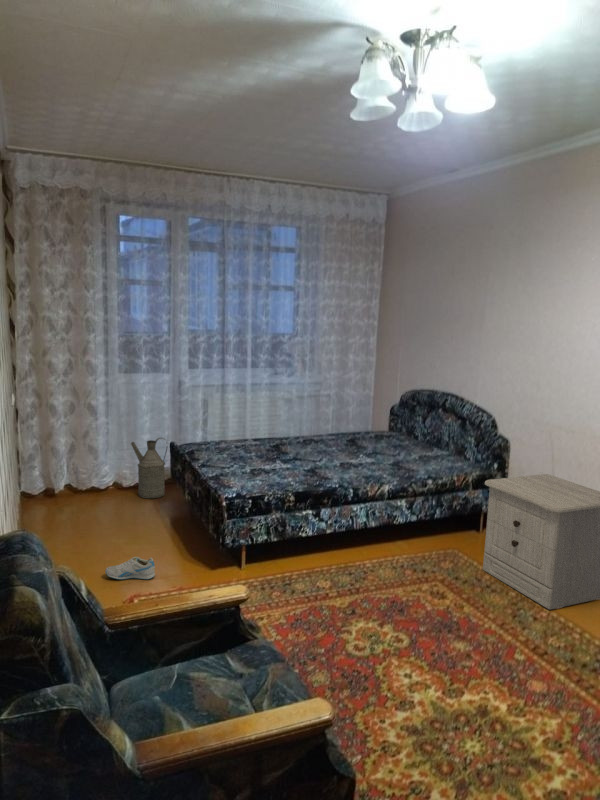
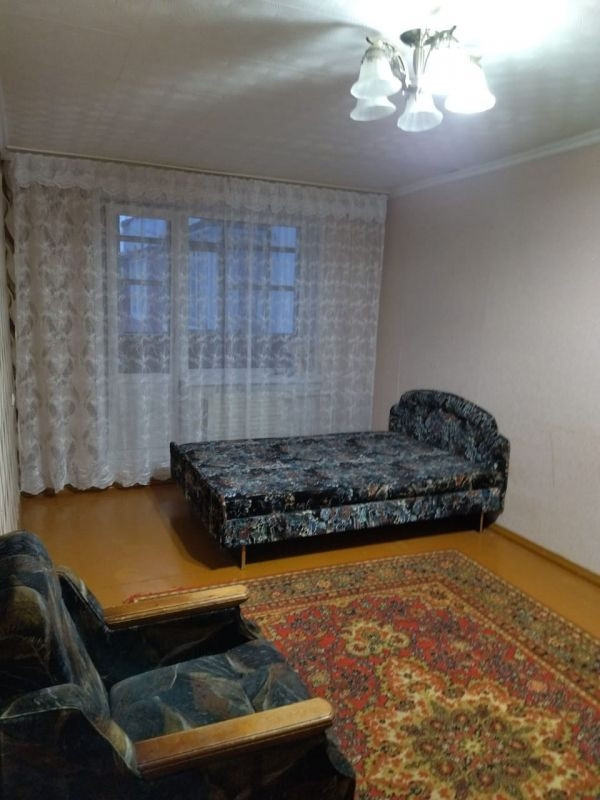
- nightstand (546, 537)
- watering can (149, 466)
- sneaker (130, 567)
